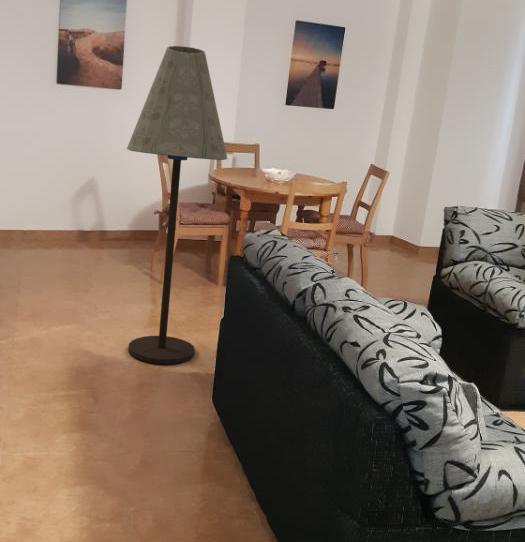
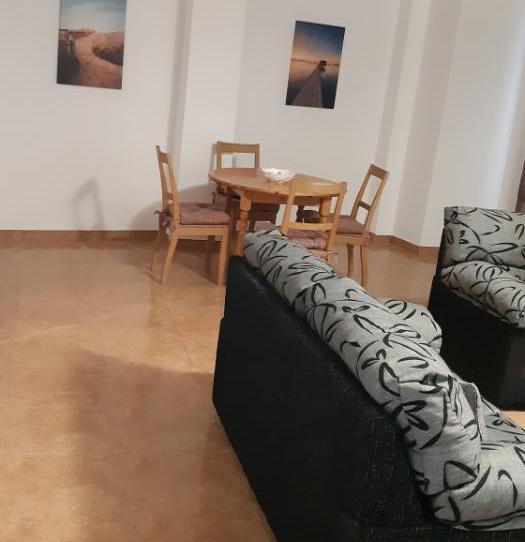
- floor lamp (173, 206)
